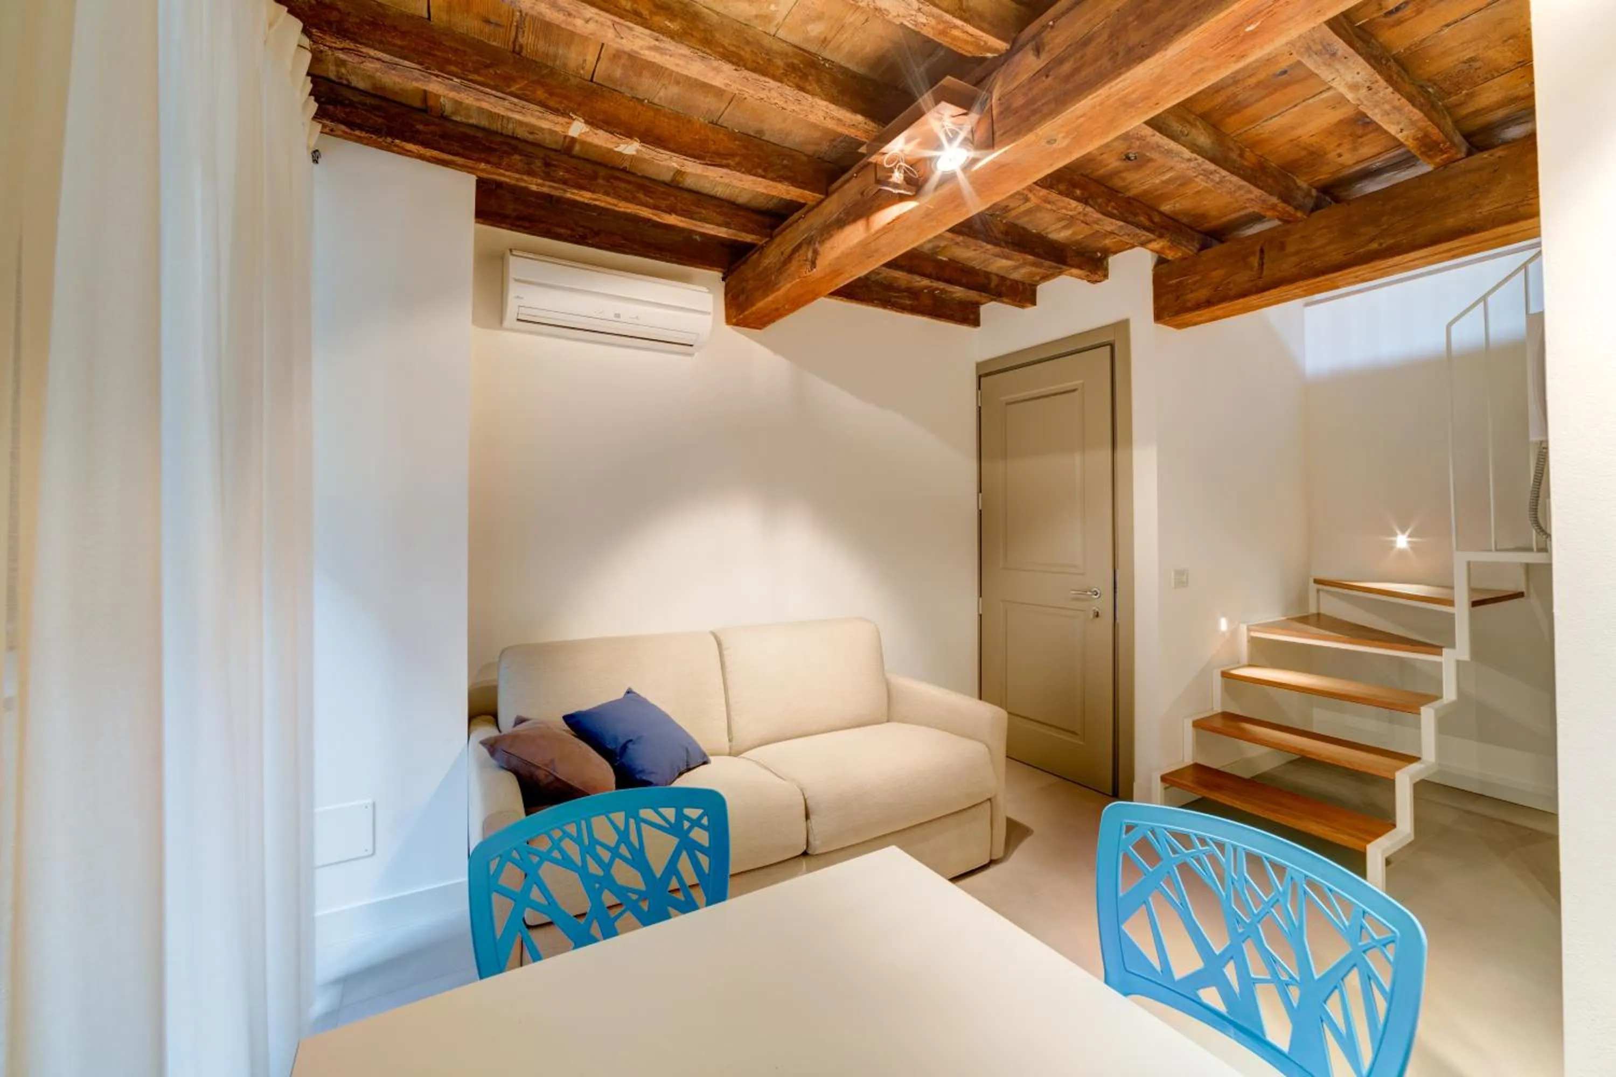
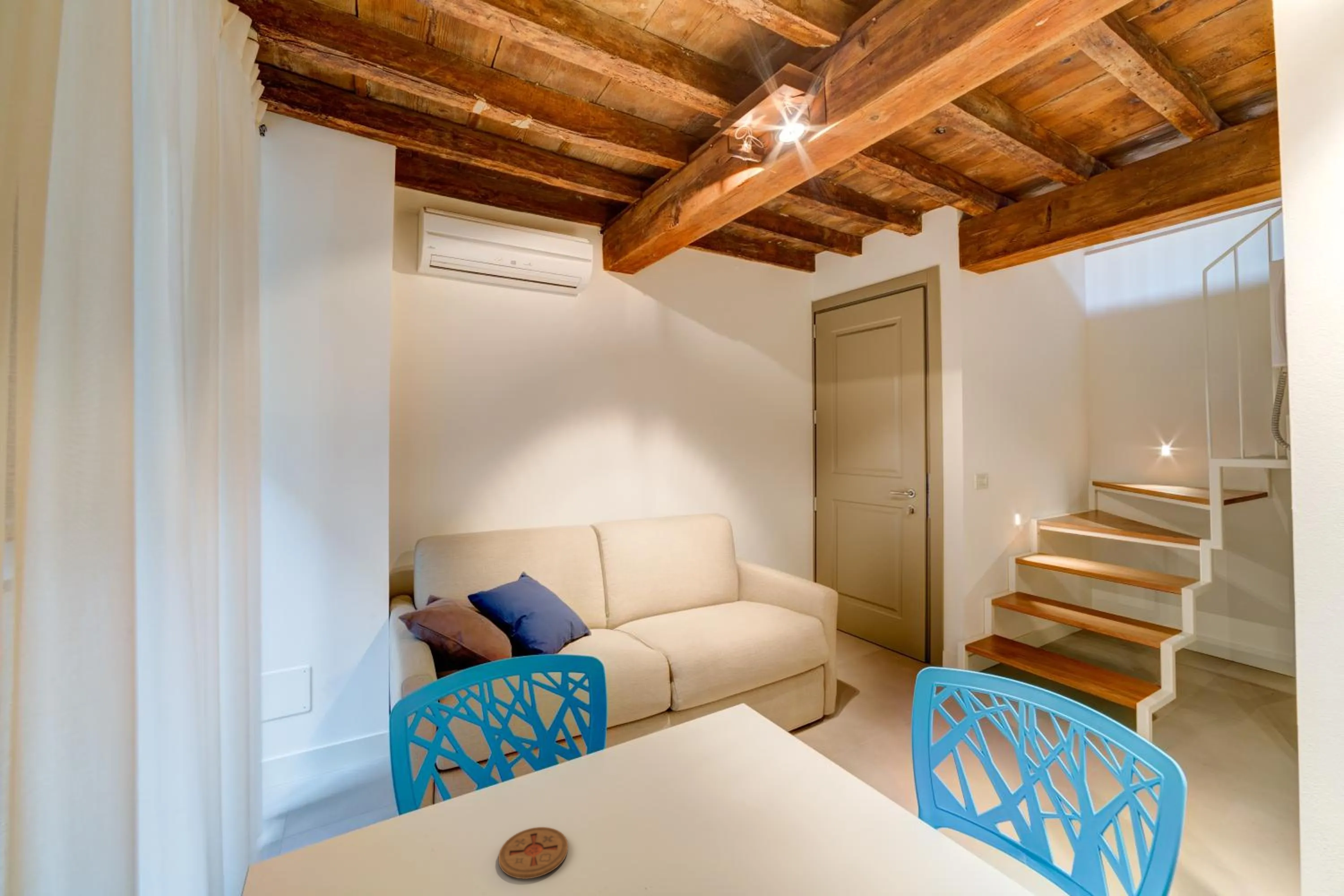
+ coaster (534, 851)
